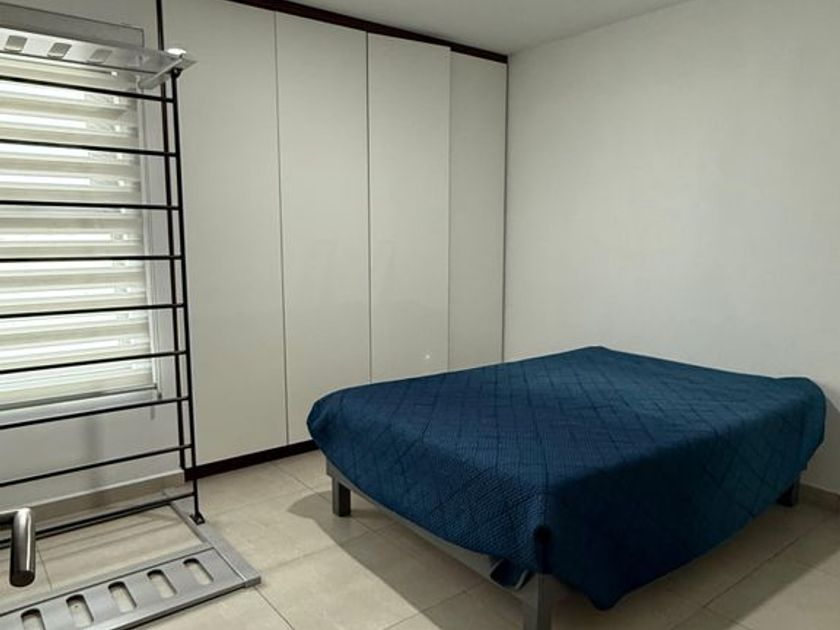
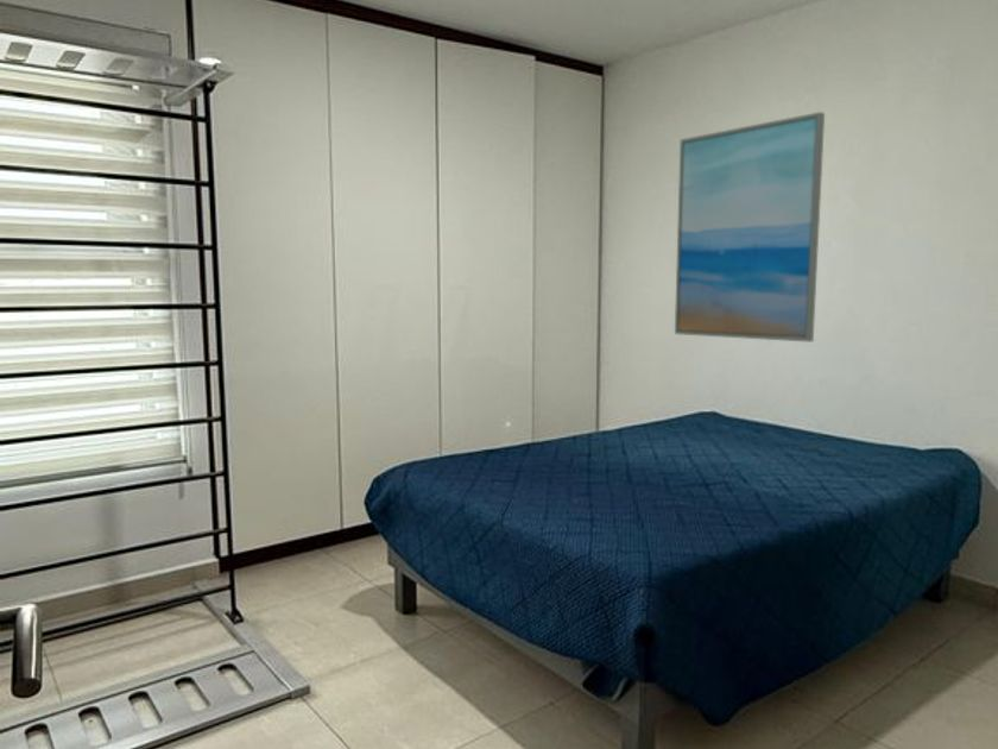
+ wall art (743, 233)
